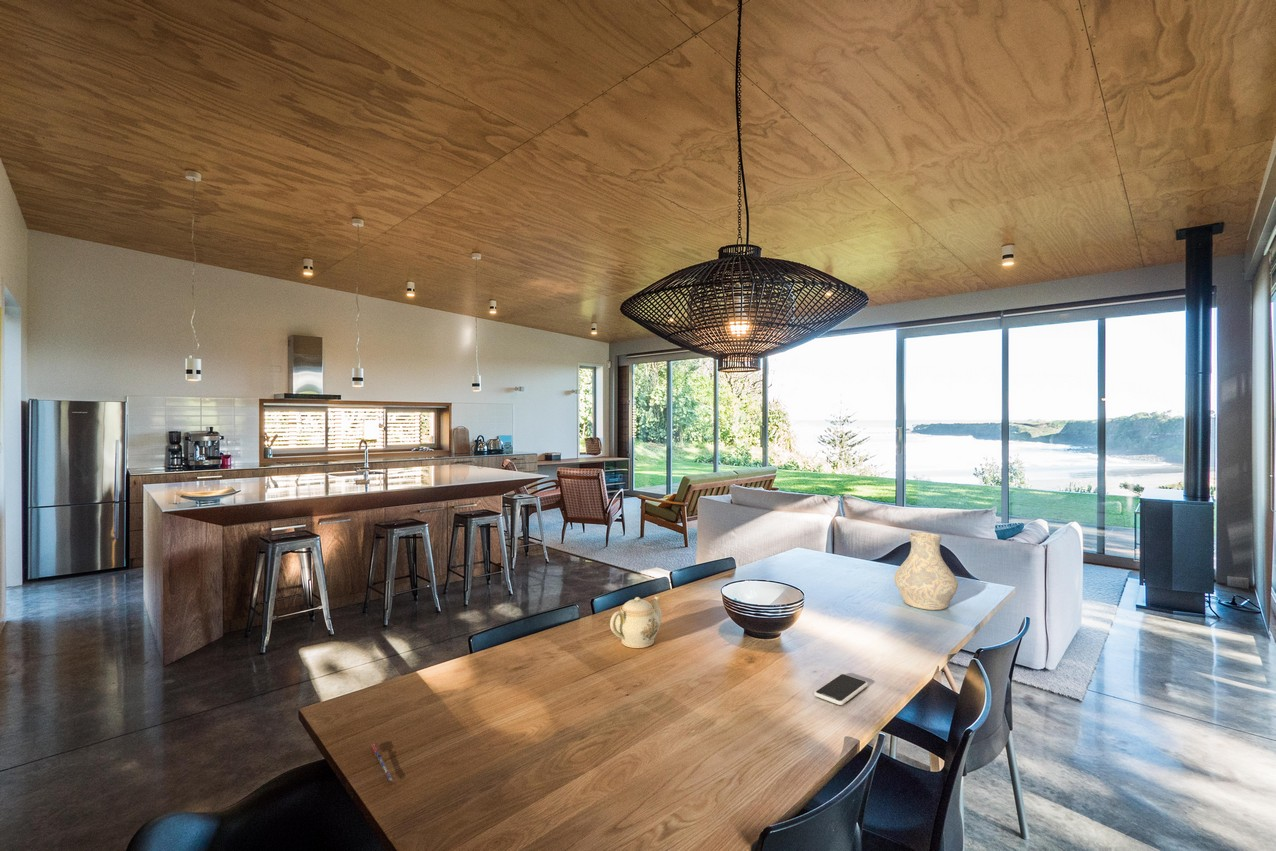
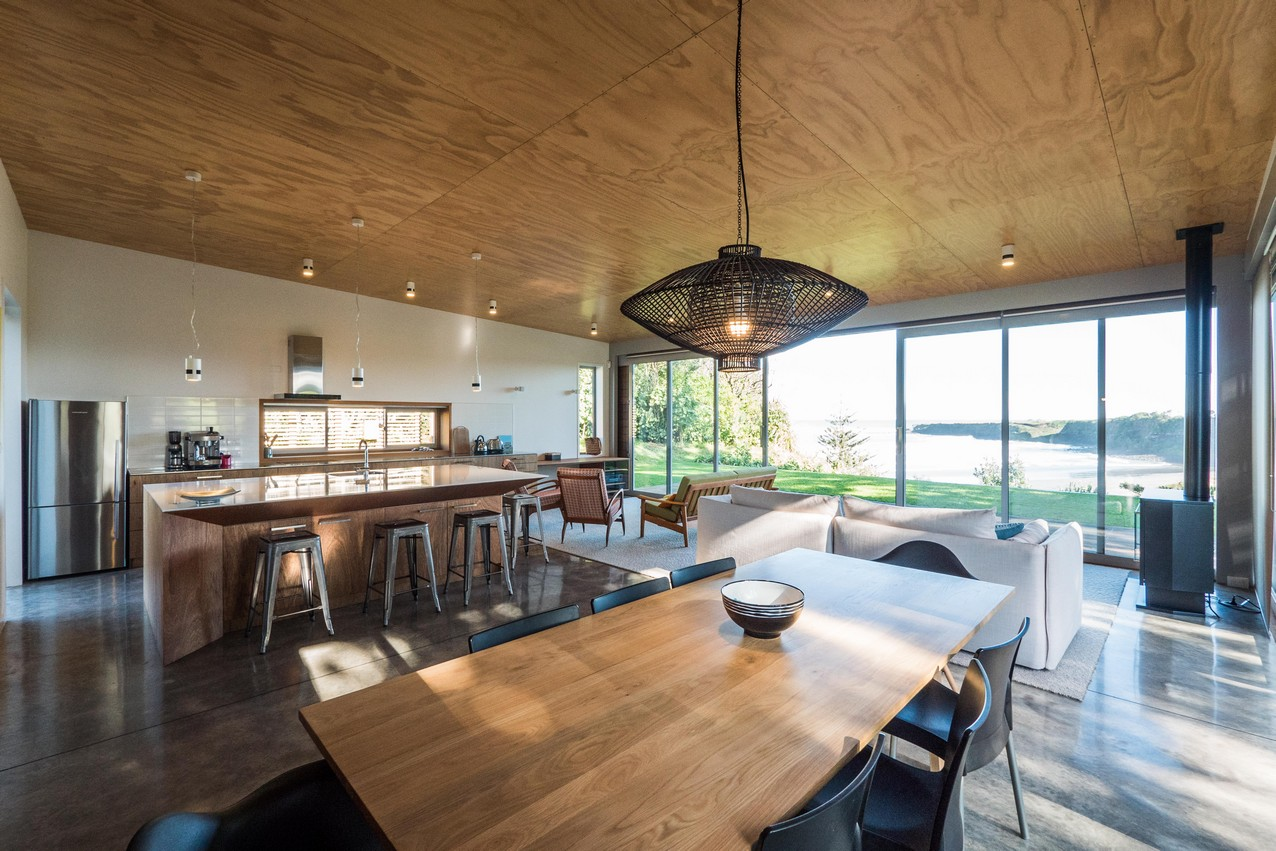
- teapot (636, 619)
- vase (925, 569)
- smartphone (841, 688)
- pen (381, 761)
